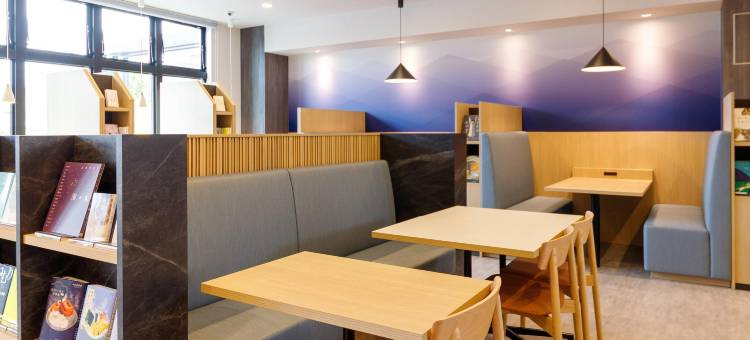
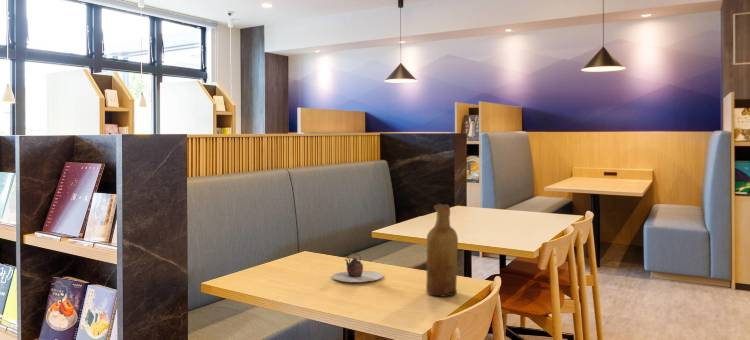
+ vase (442, 248)
+ teapot (357, 264)
